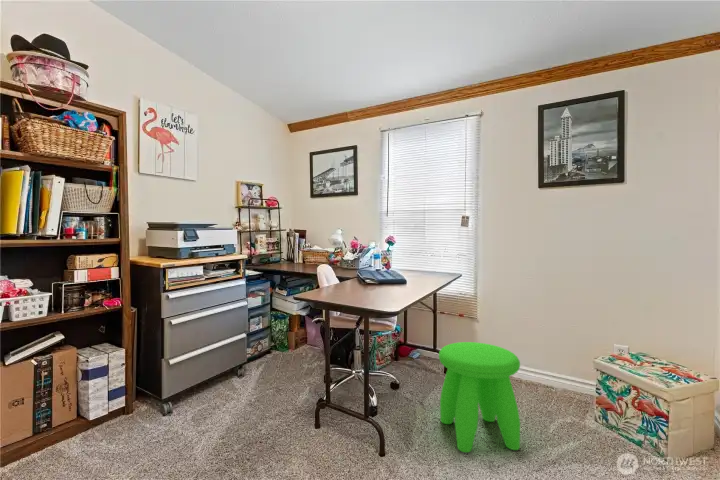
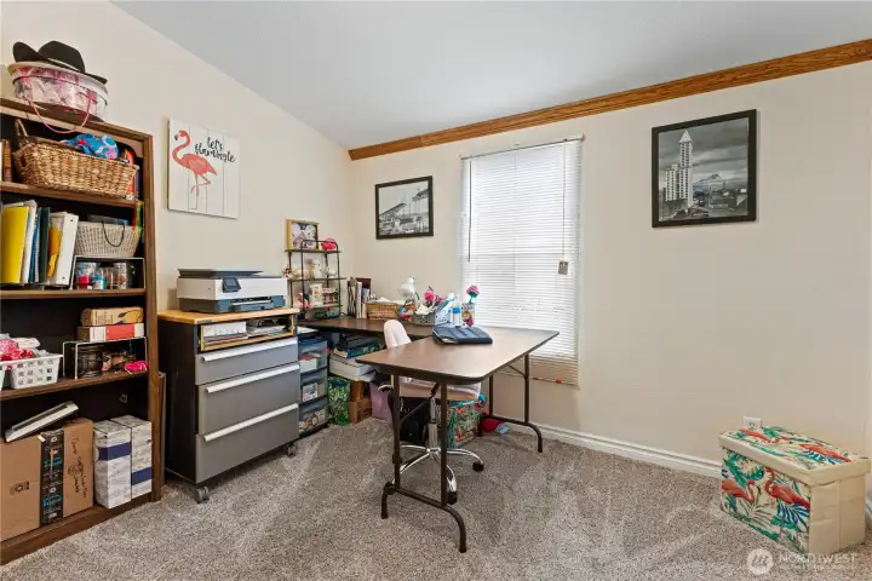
- stool (477, 392)
